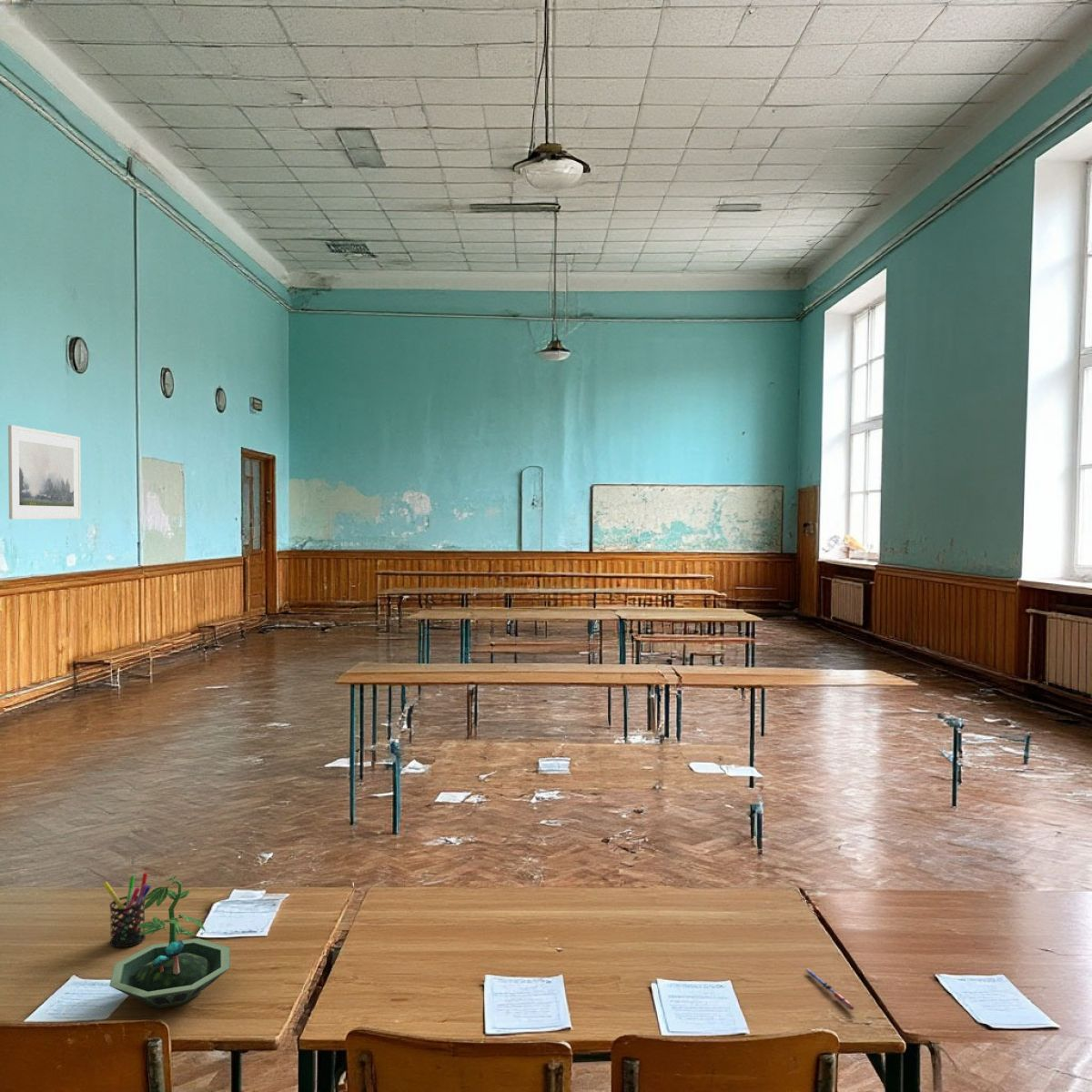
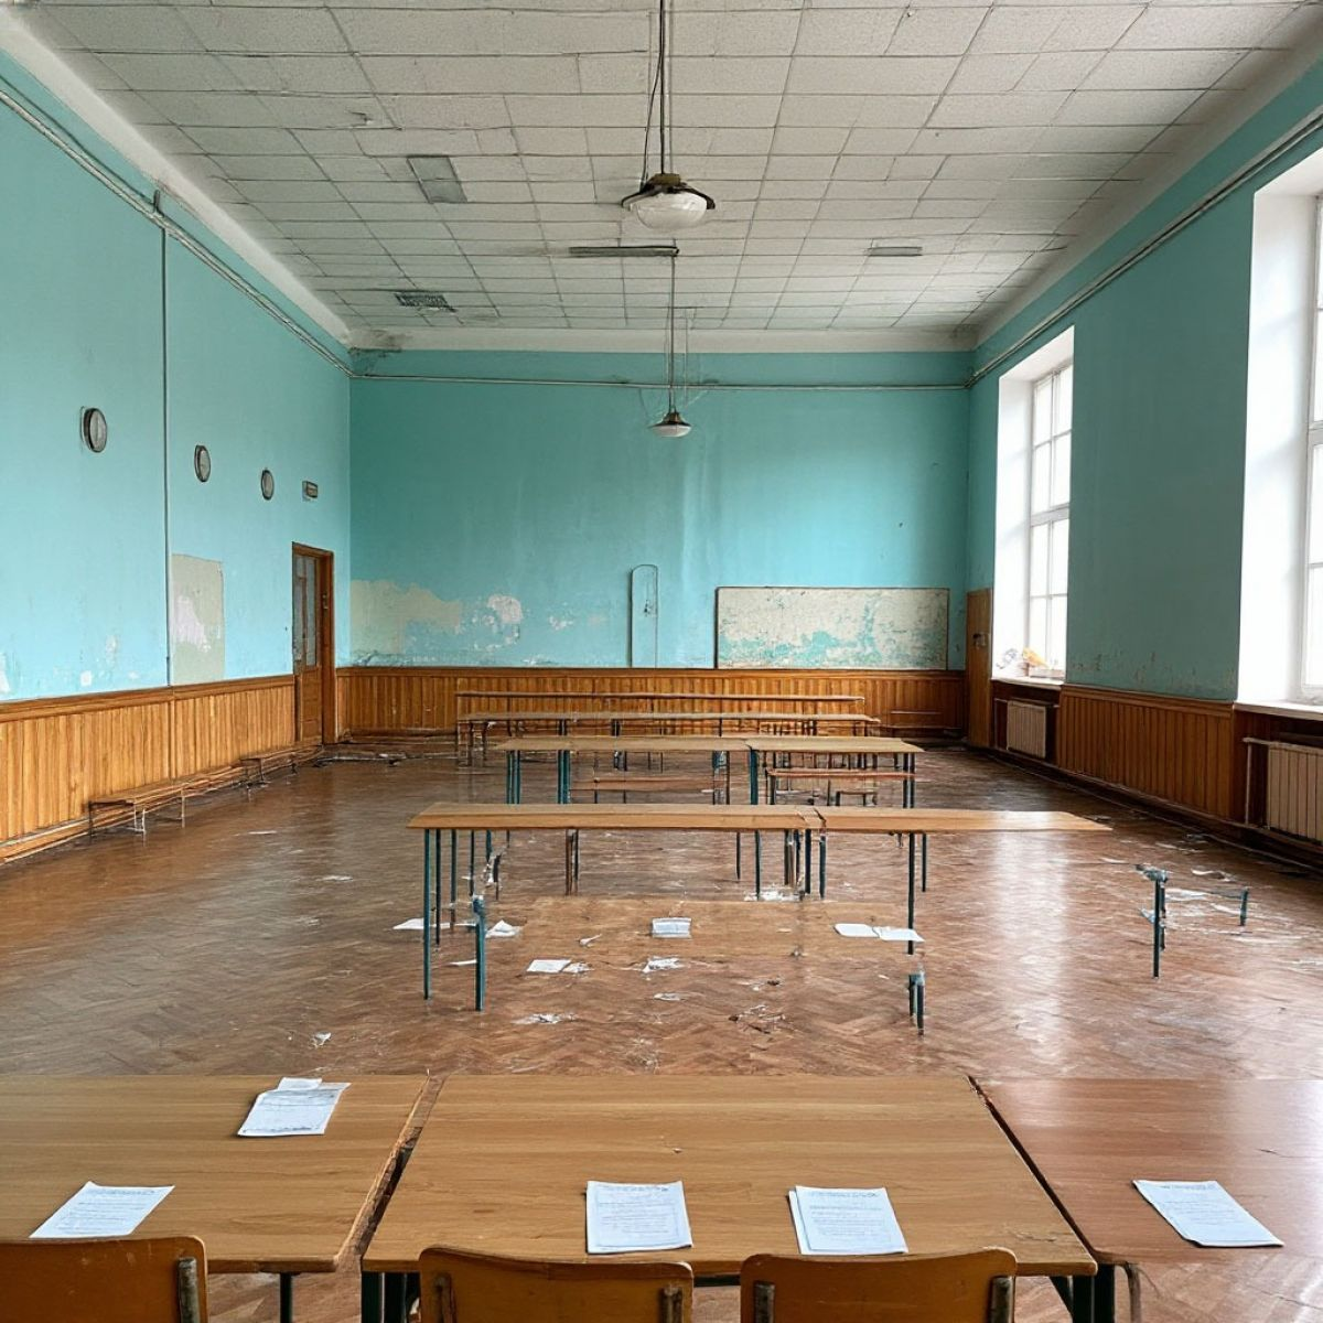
- terrarium (172, 904)
- pen holder (130, 905)
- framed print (46, 475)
- pen (828, 986)
